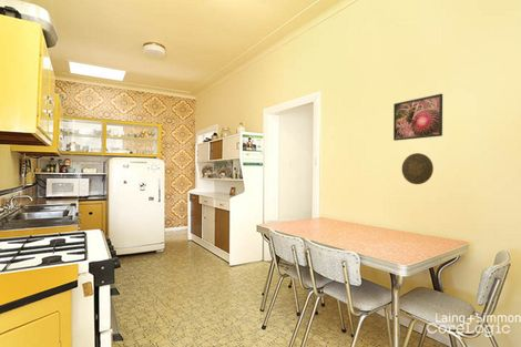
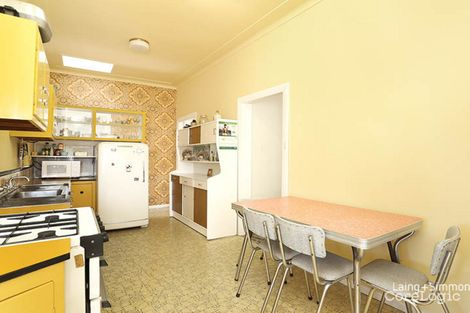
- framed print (416, 119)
- decorative plate (416, 169)
